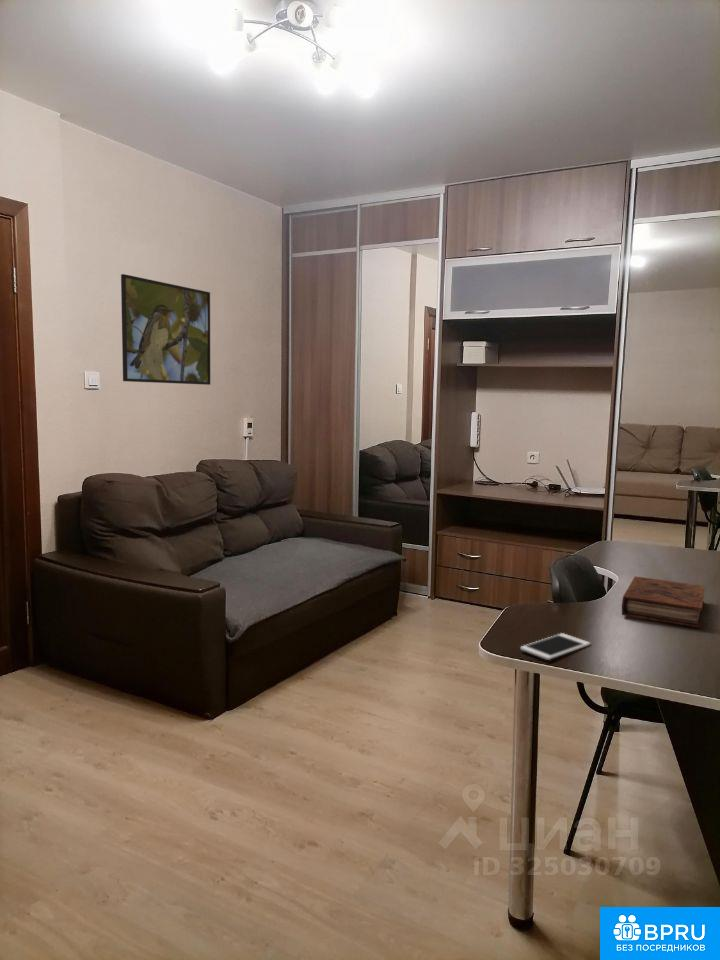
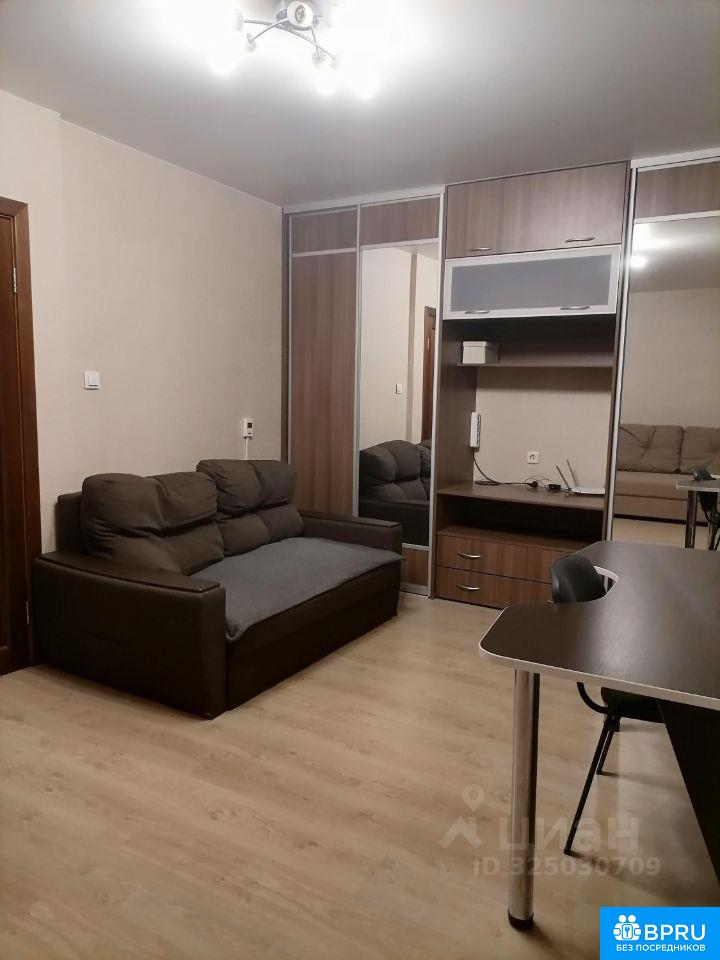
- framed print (169, 333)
- cell phone (555, 646)
- book (664, 600)
